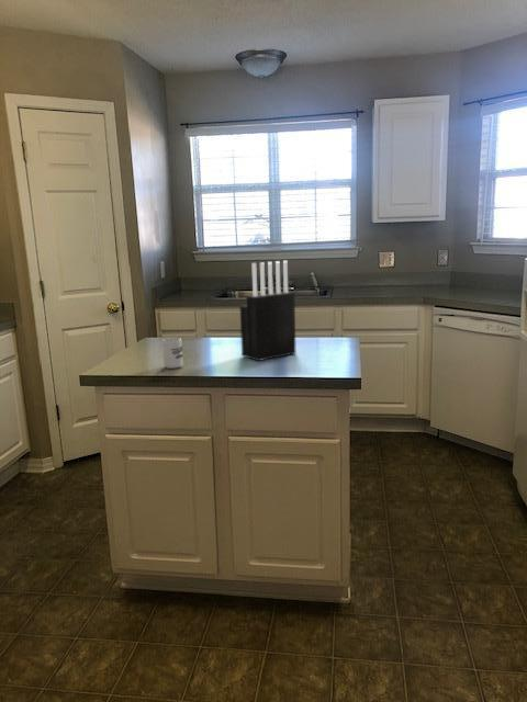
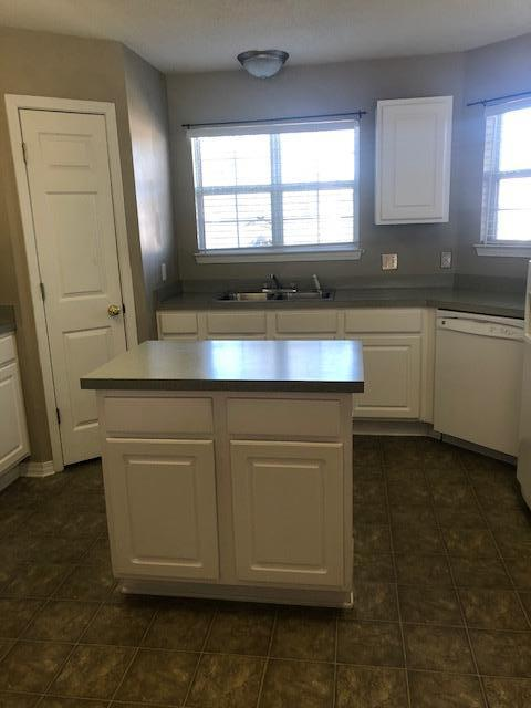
- knife block (266, 308)
- cup (172, 352)
